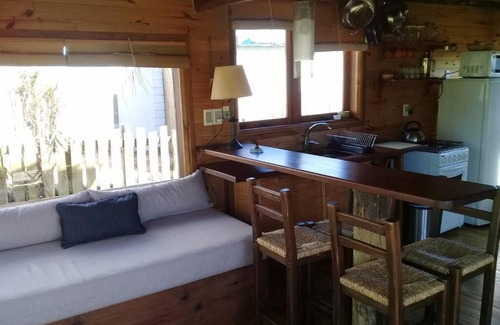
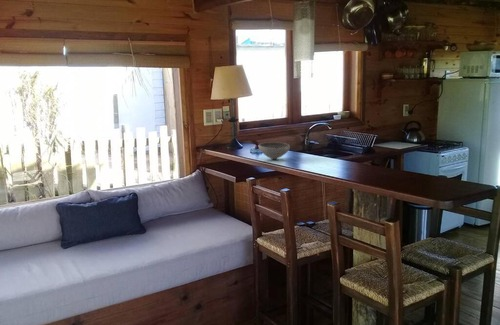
+ bowl (274, 151)
